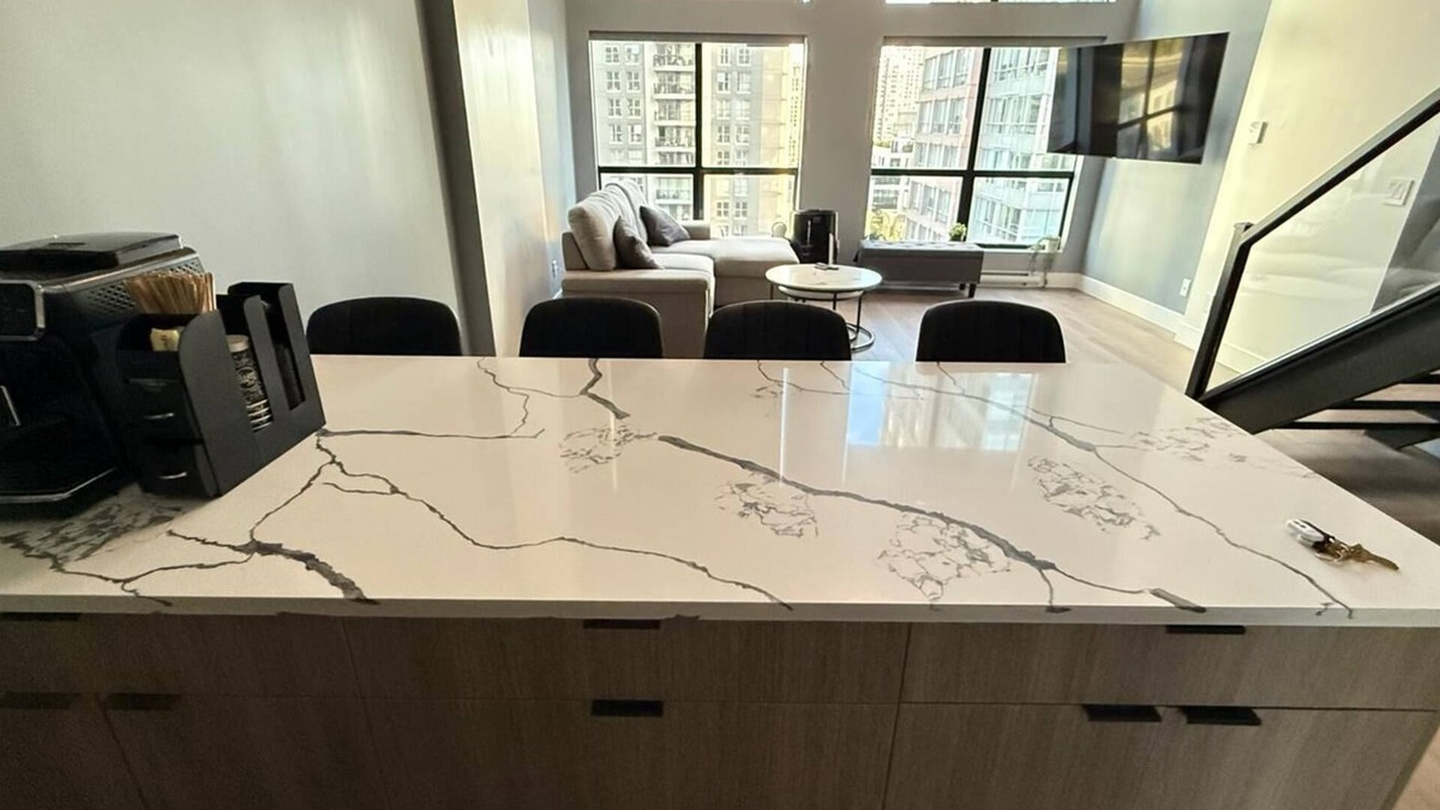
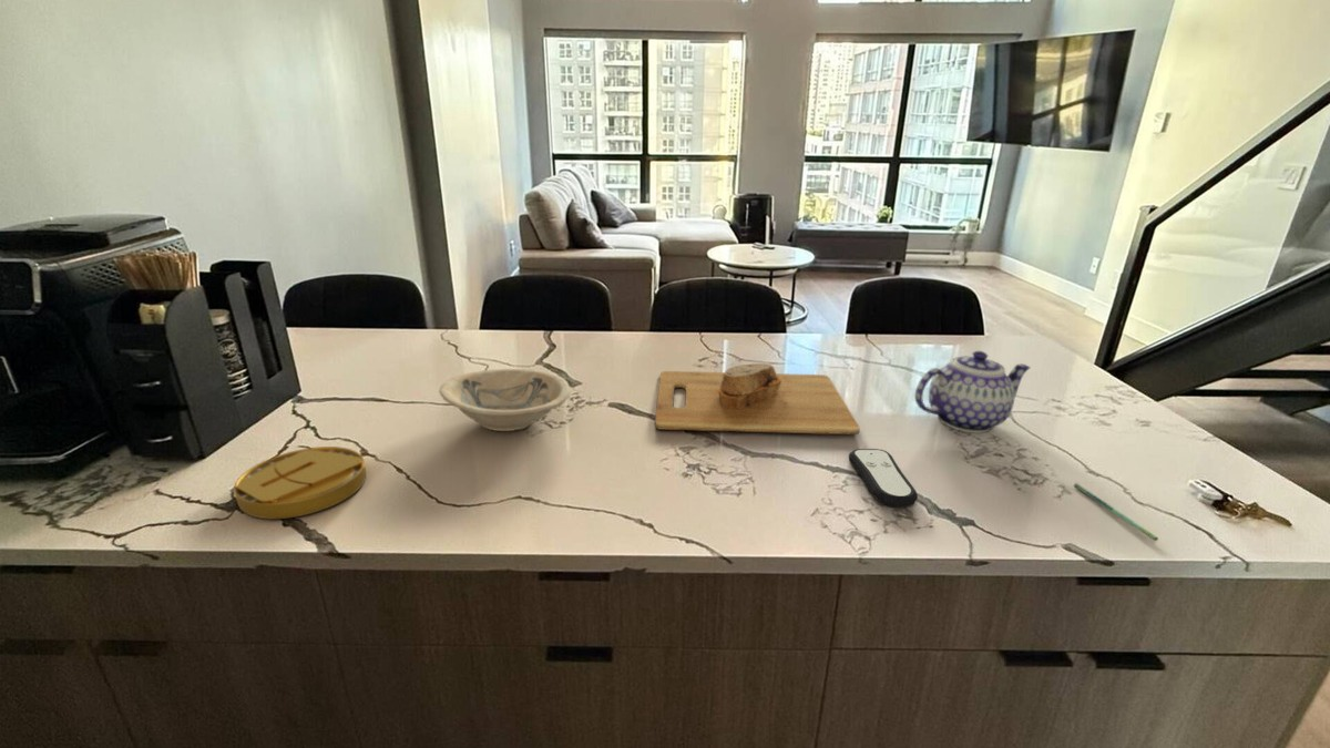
+ remote control (882, 475)
+ banana (303, 479)
+ pen (1113, 510)
+ teapot (972, 387)
+ cutting board (750, 385)
+ bowl (507, 402)
